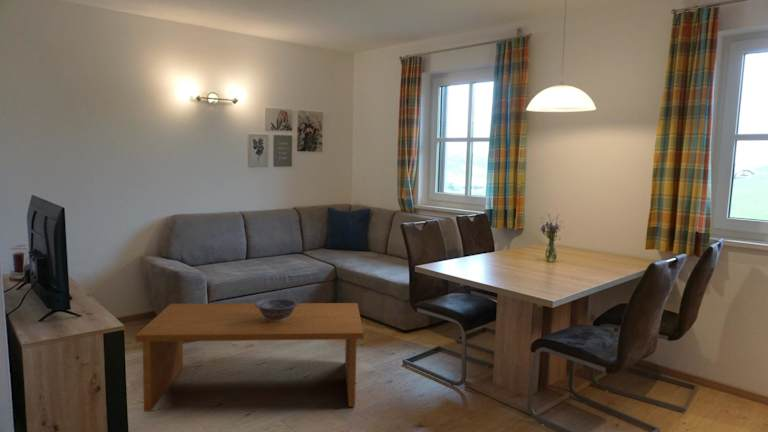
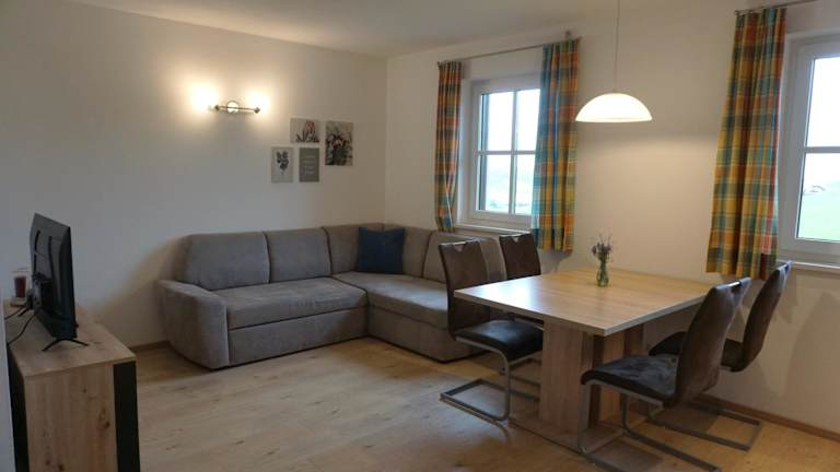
- coffee table (259, 339)
- decorative bowl (276, 310)
